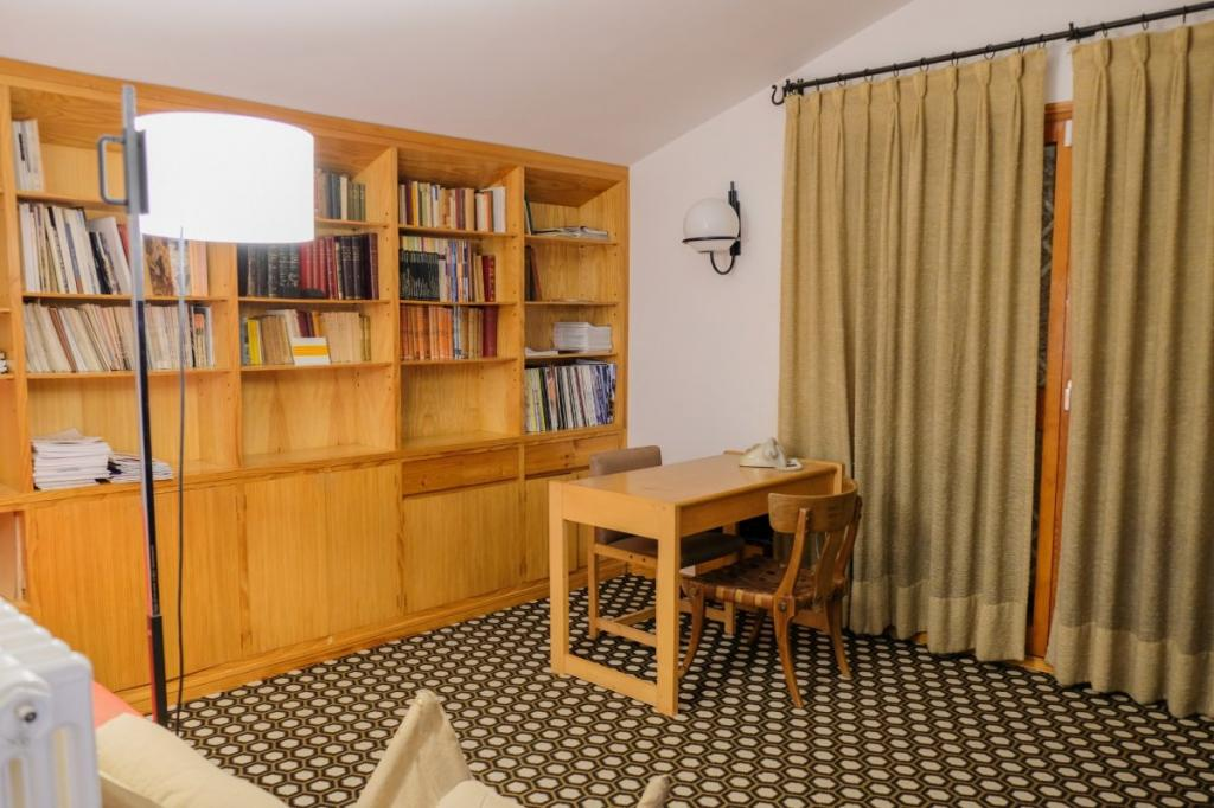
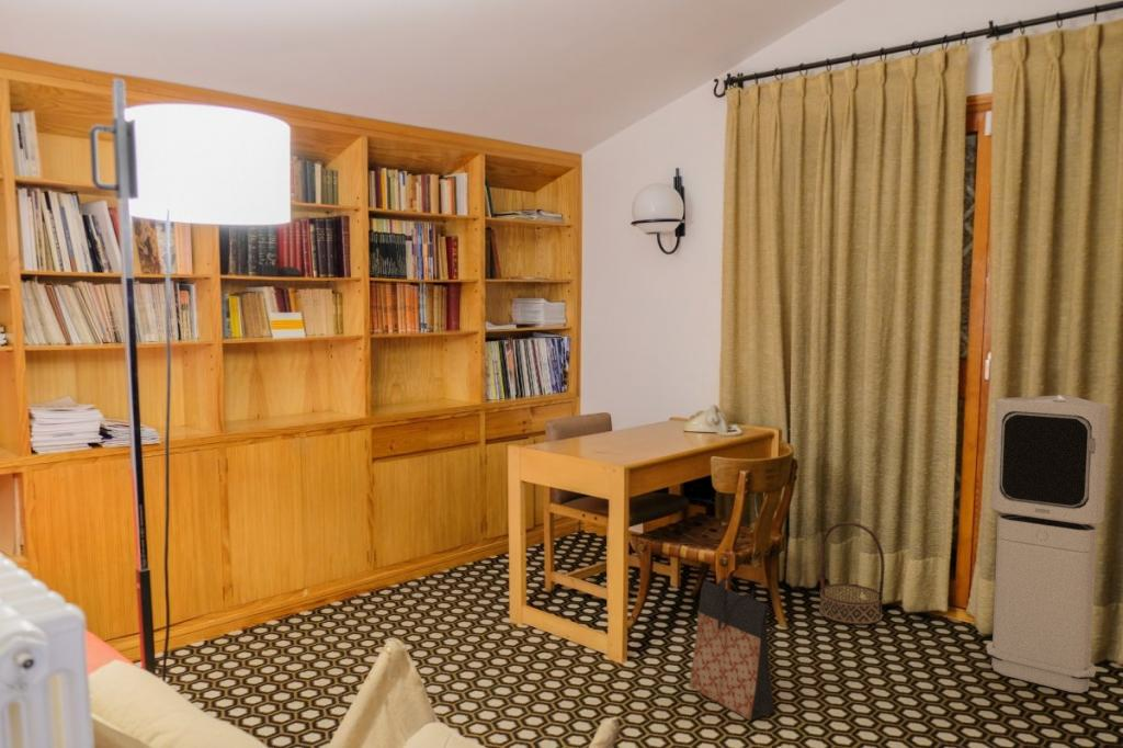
+ bag (733, 641)
+ air purifier (1051, 535)
+ basket (847, 583)
